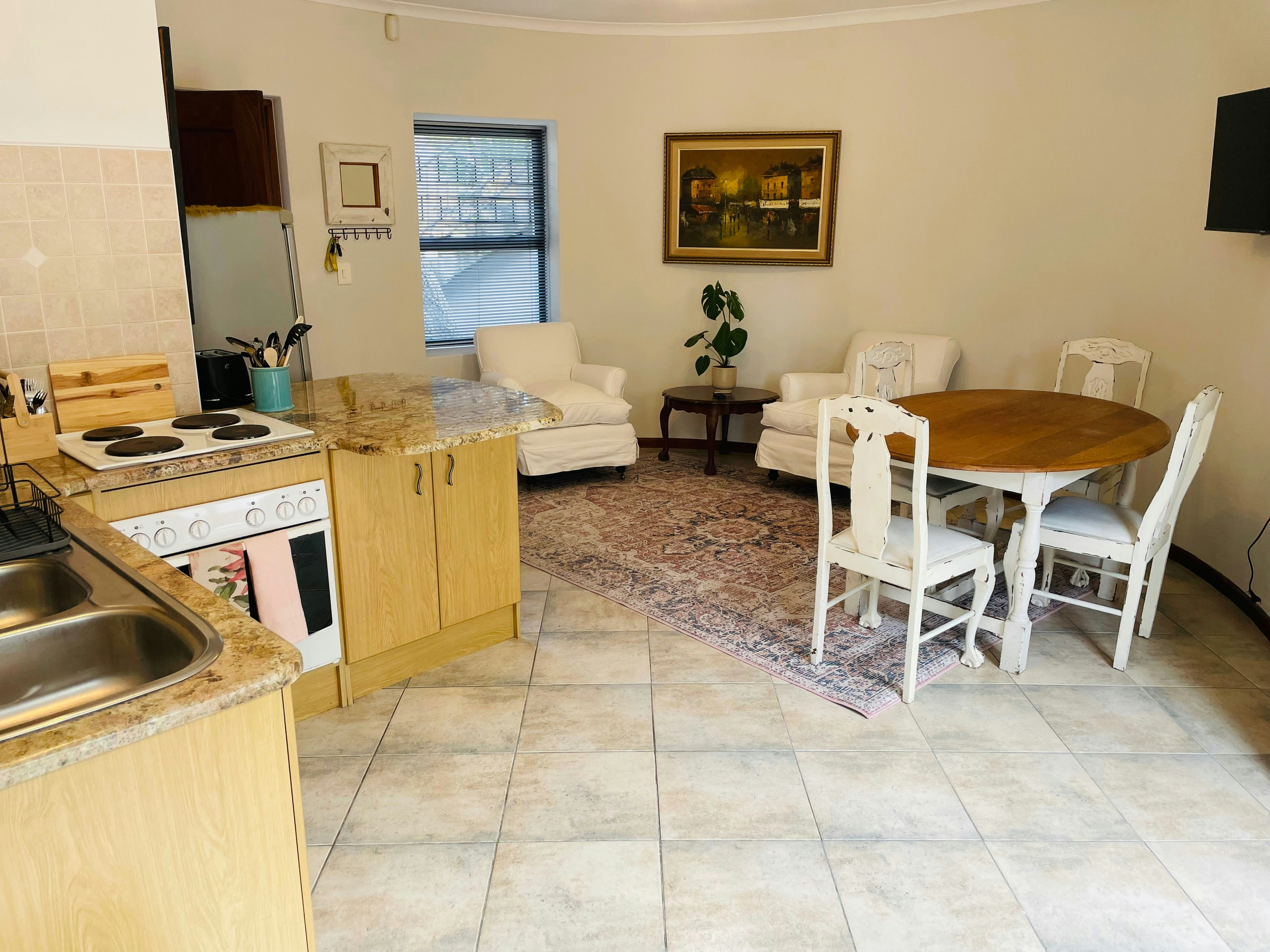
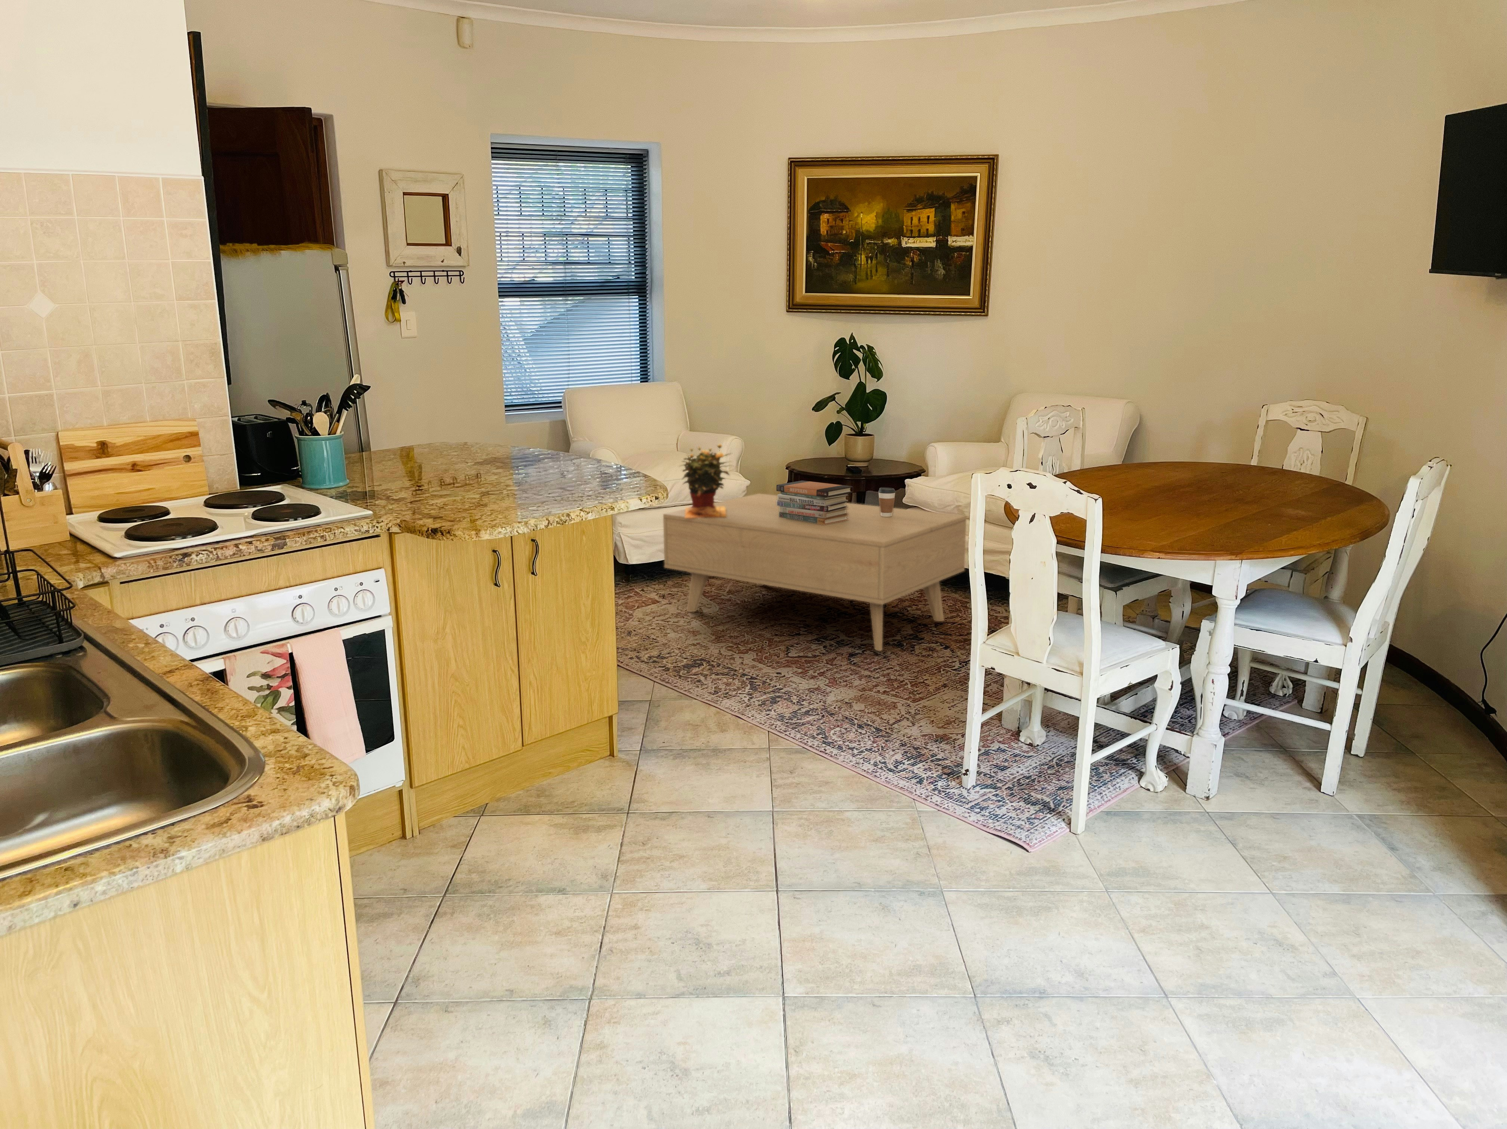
+ coffee table (814, 566)
+ flower arrangement (705, 479)
+ coffee cup (886, 502)
+ book stack (813, 502)
